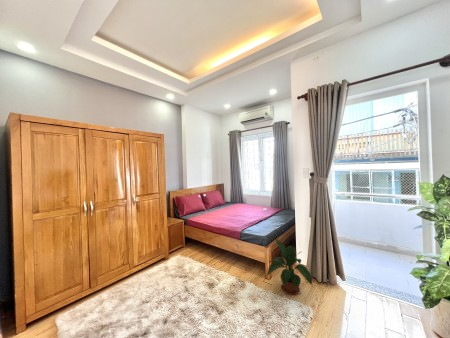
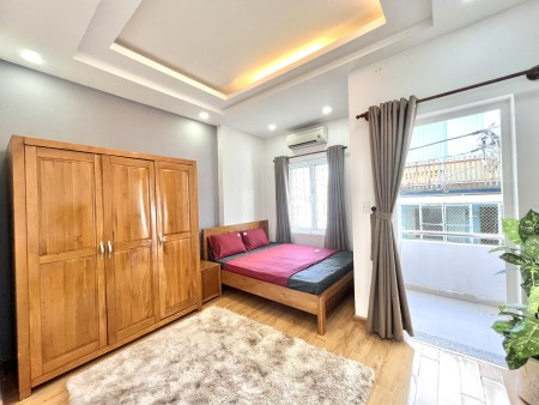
- potted plant (289, 264)
